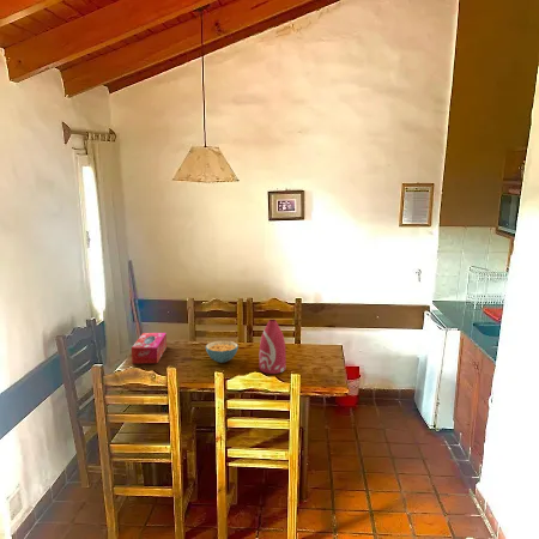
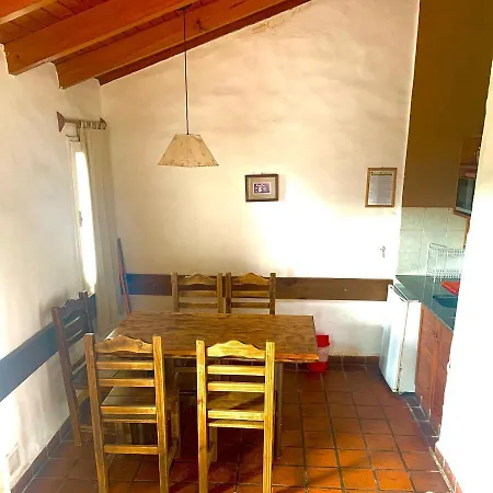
- tissue box (150, 347)
- cereal bowl (222, 353)
- bottle (272, 344)
